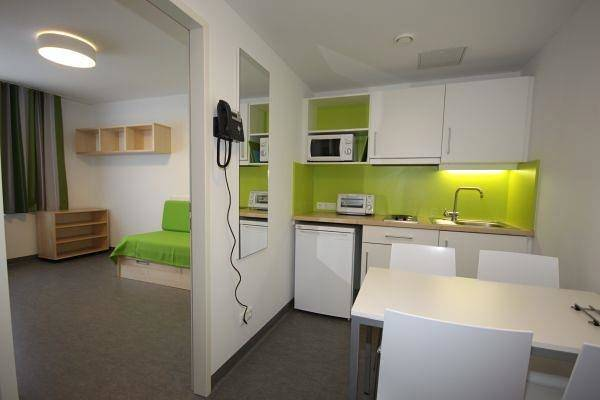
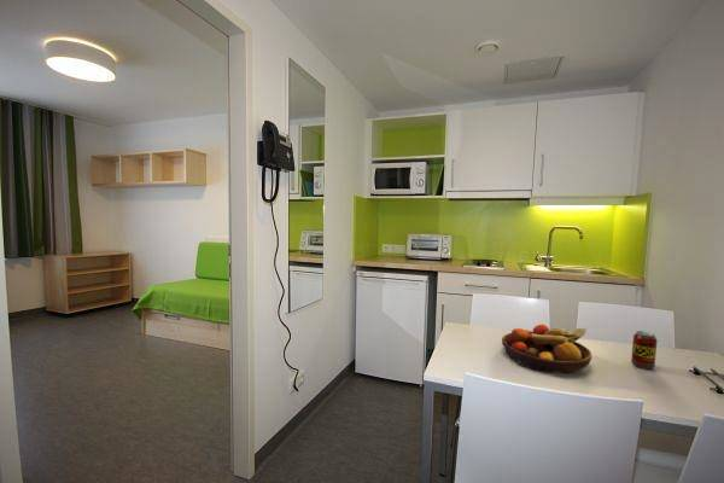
+ beverage can (643, 349)
+ fruit bowl (544, 341)
